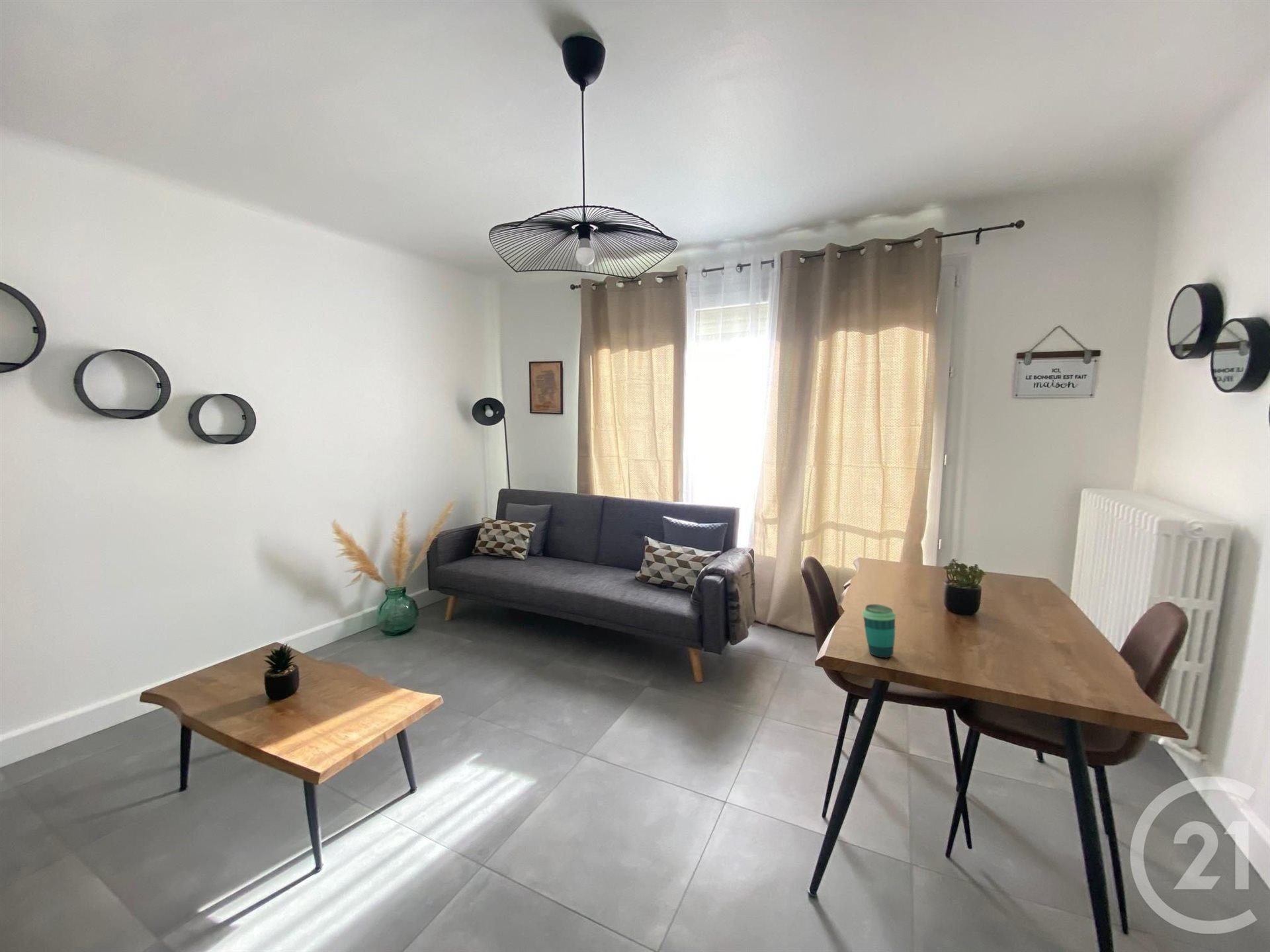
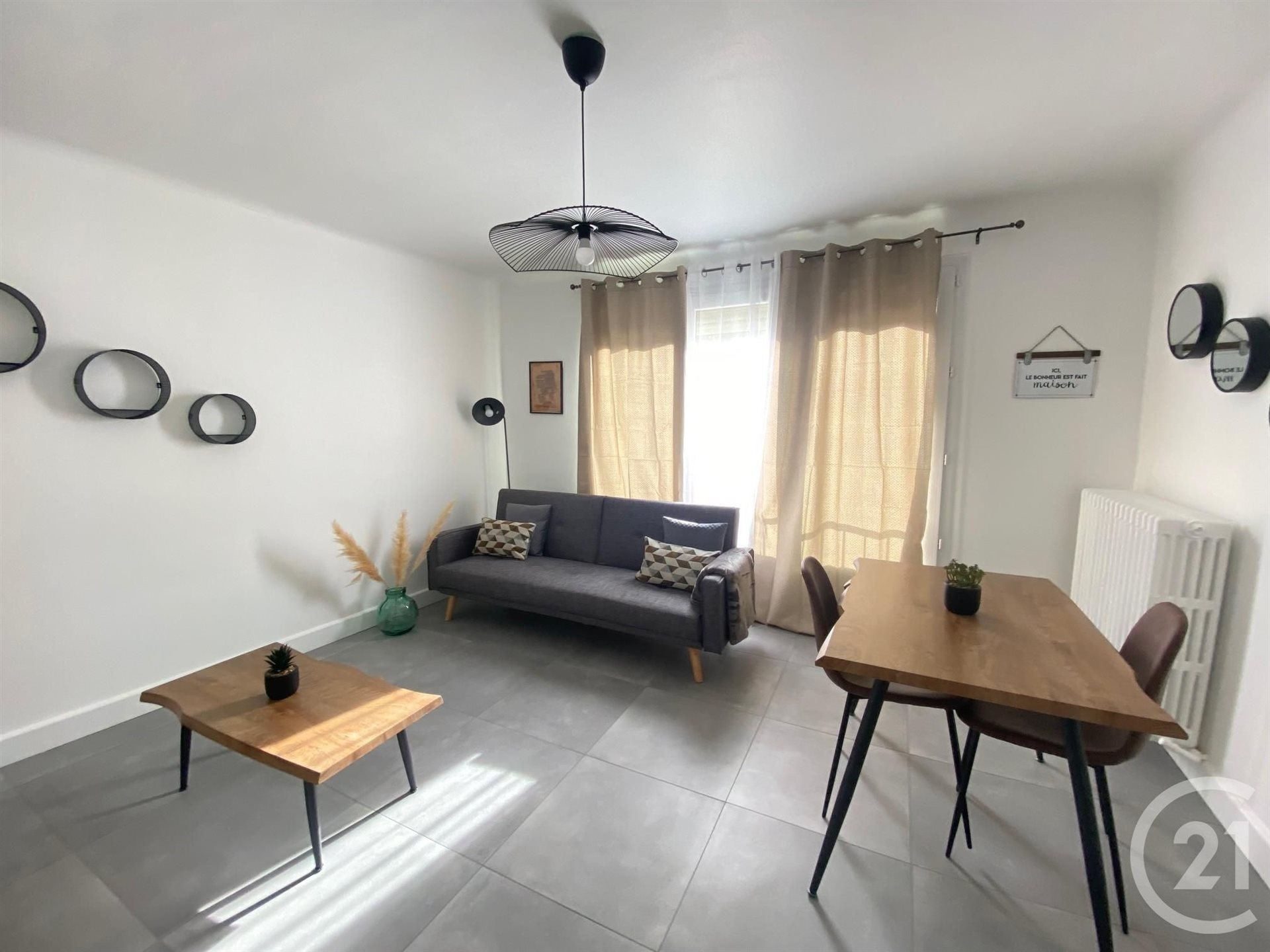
- cup (878, 630)
